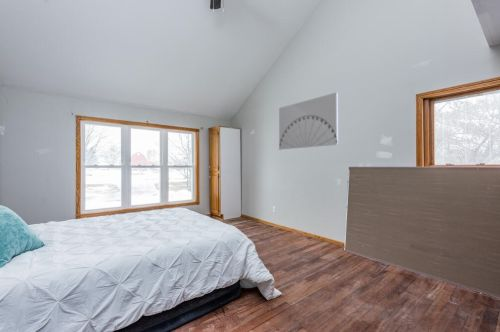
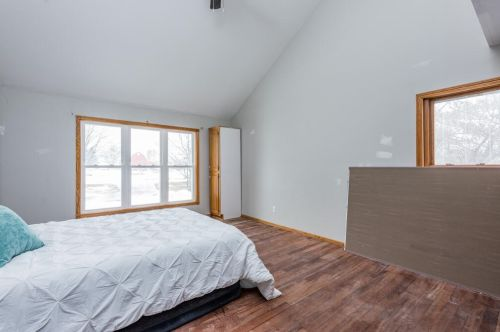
- wall art (305, 124)
